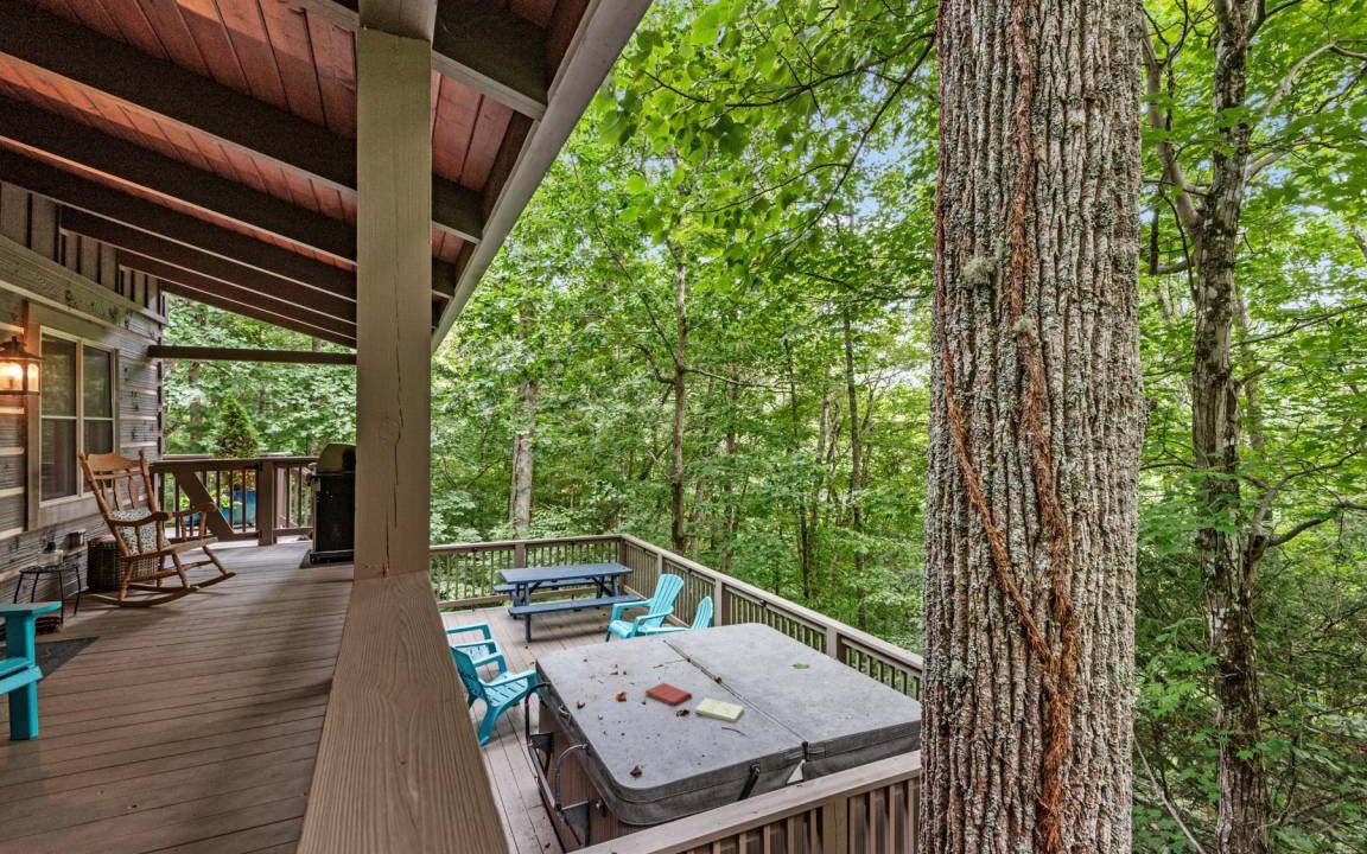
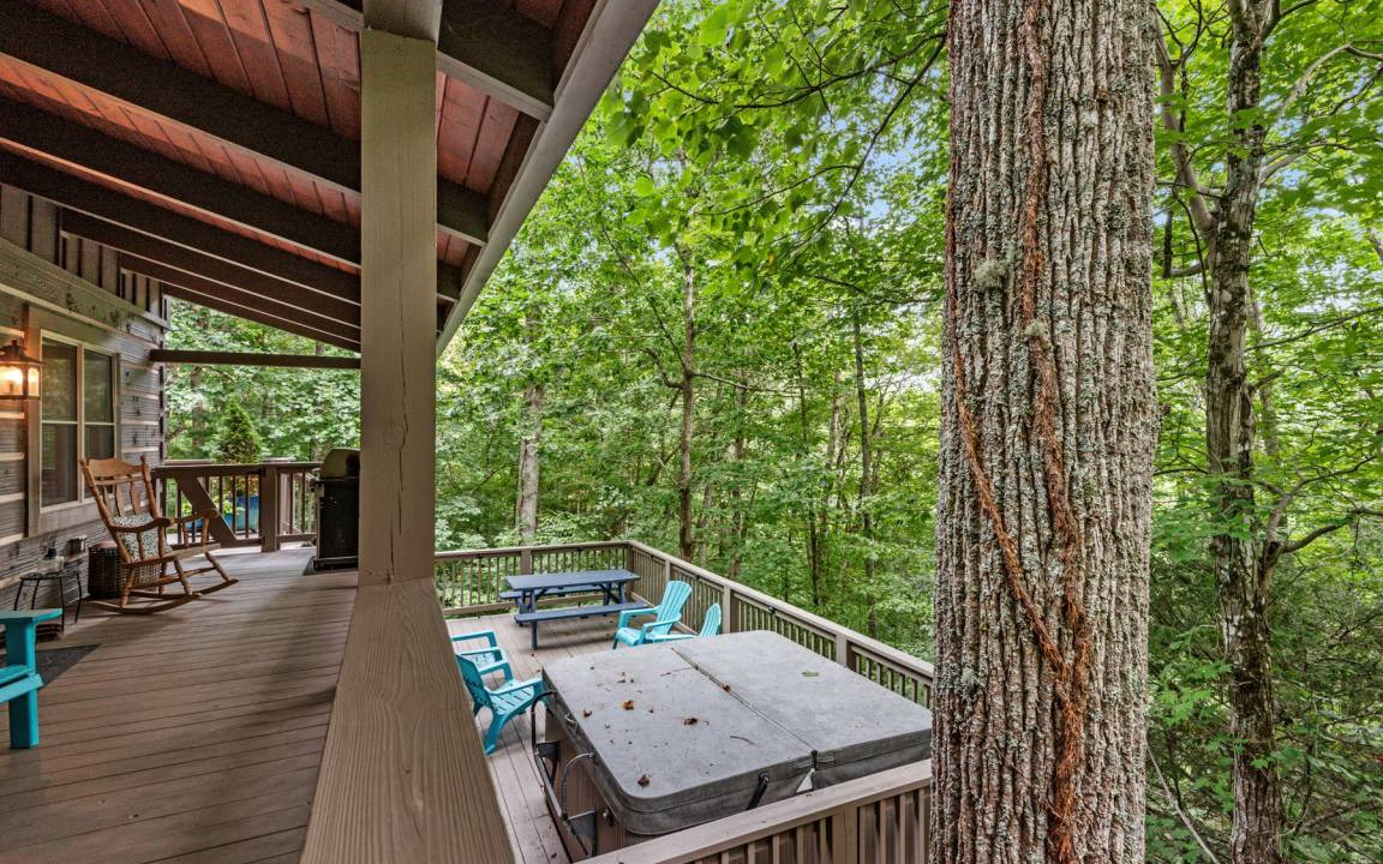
- book (719, 709)
- dish towel (668, 693)
